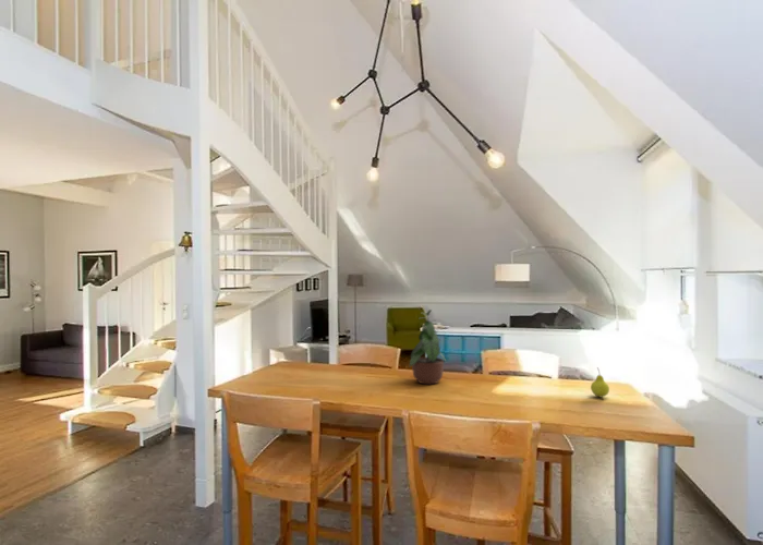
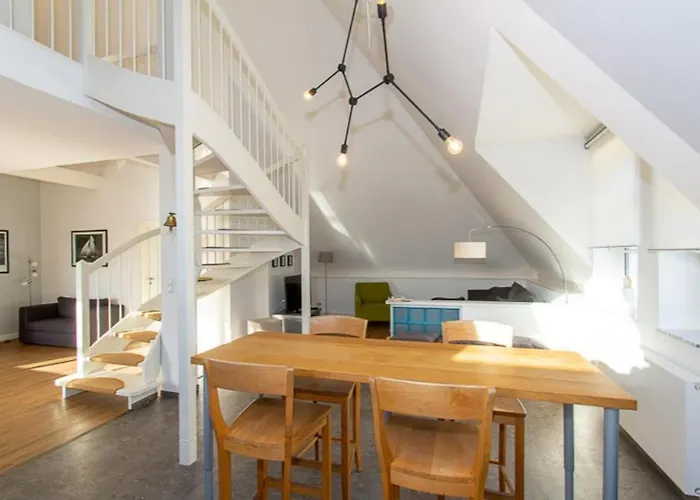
- fruit (600, 382)
- potted plant (427, 346)
